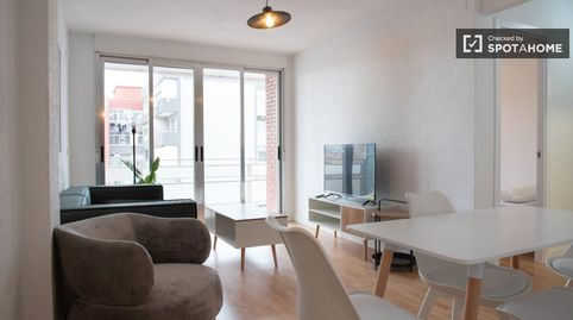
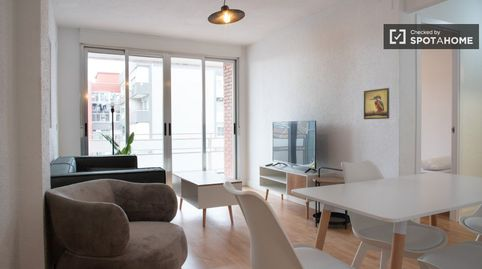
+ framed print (376, 104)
